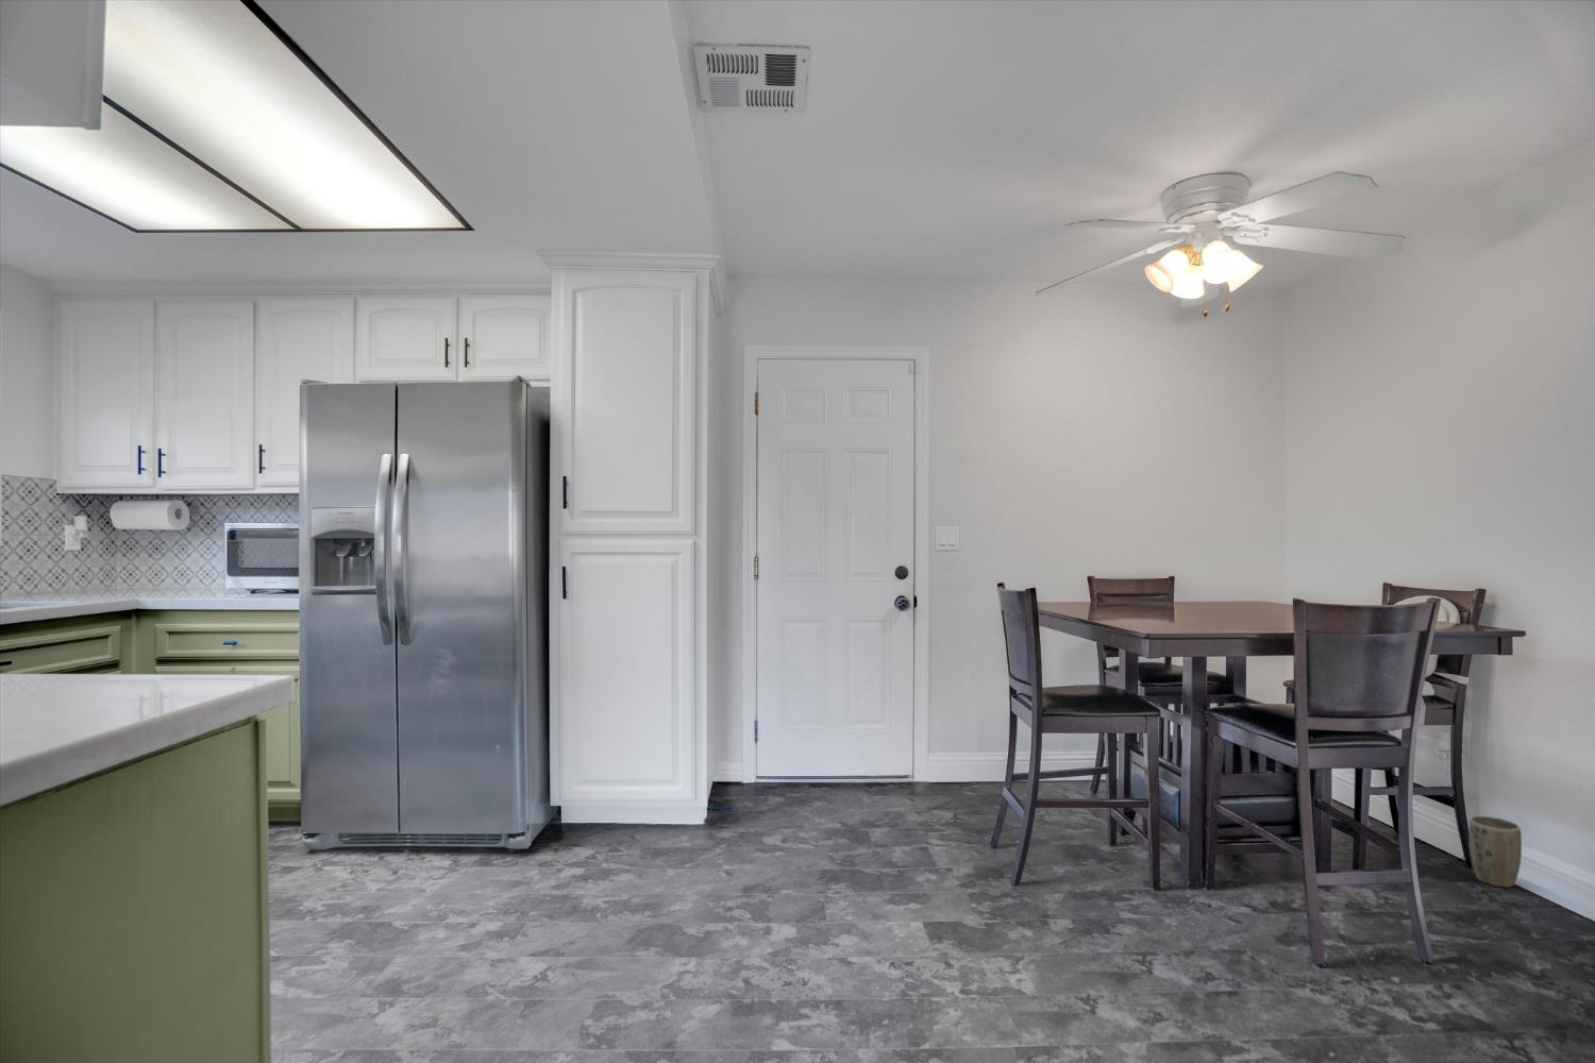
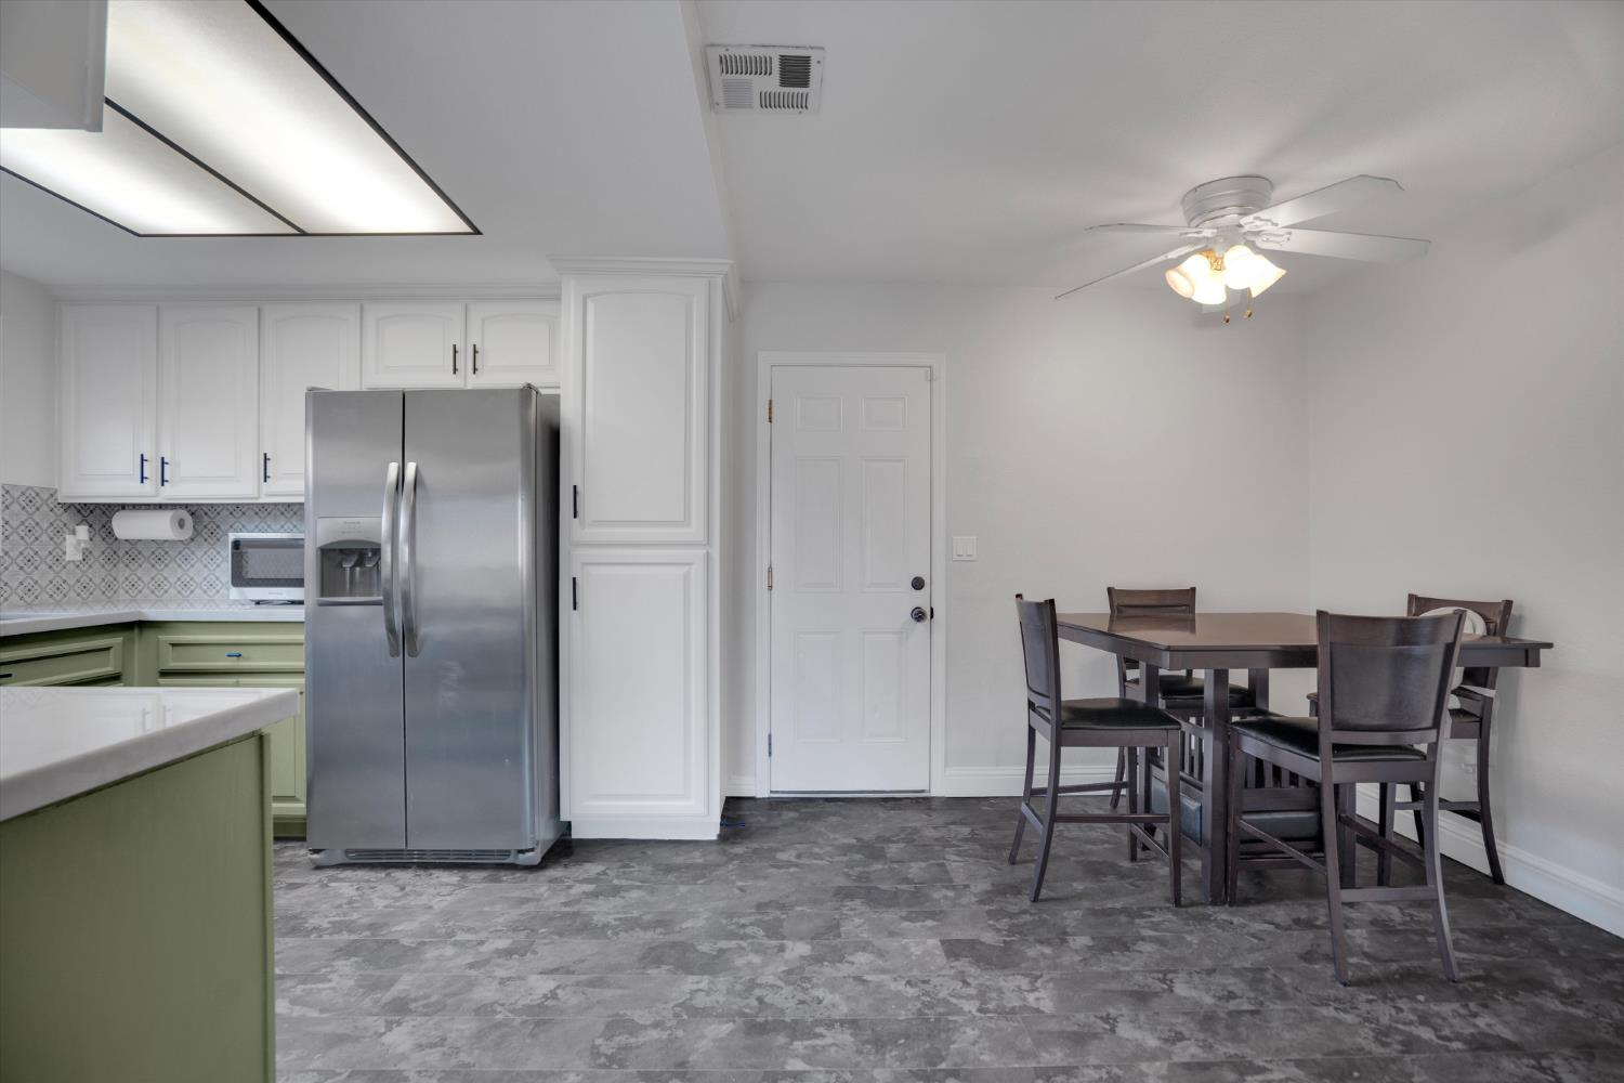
- plant pot (1494, 852)
